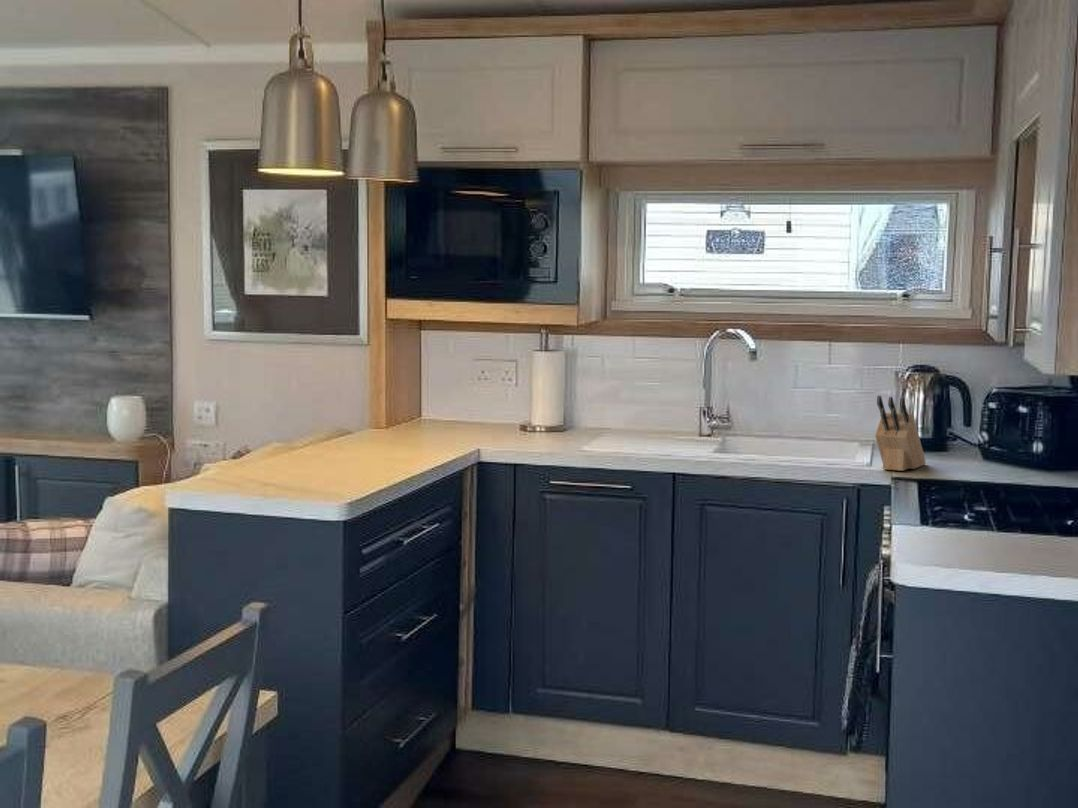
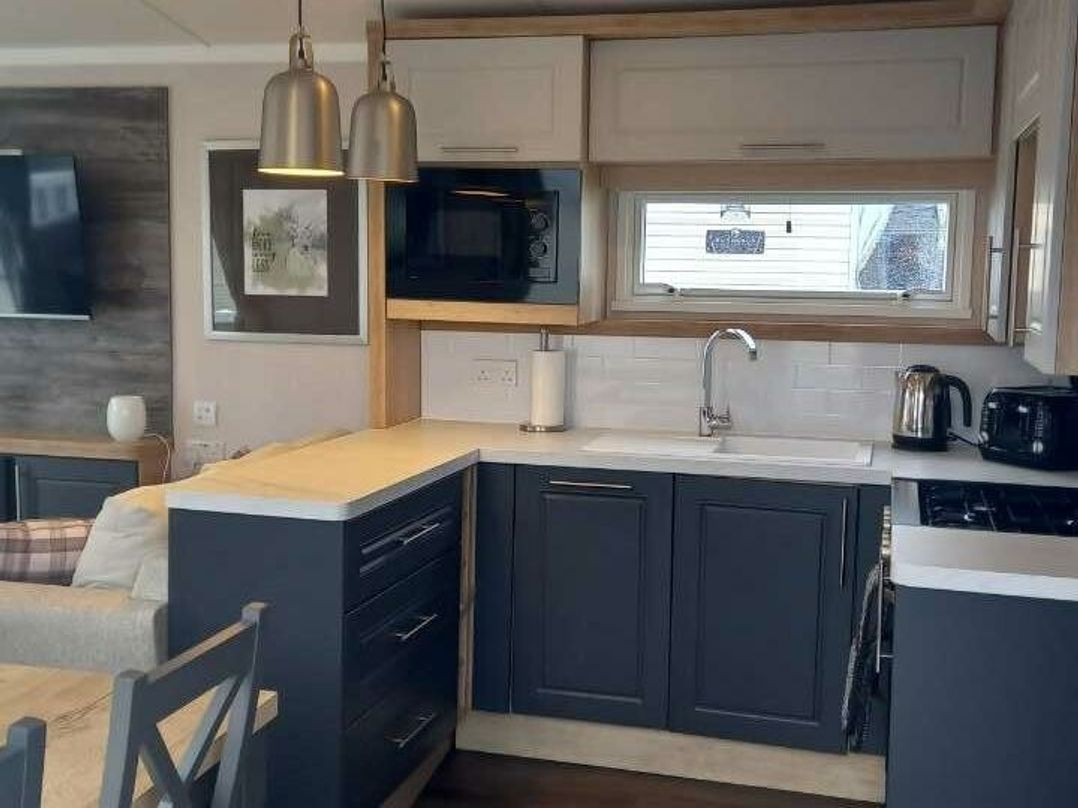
- knife block (899, 431)
